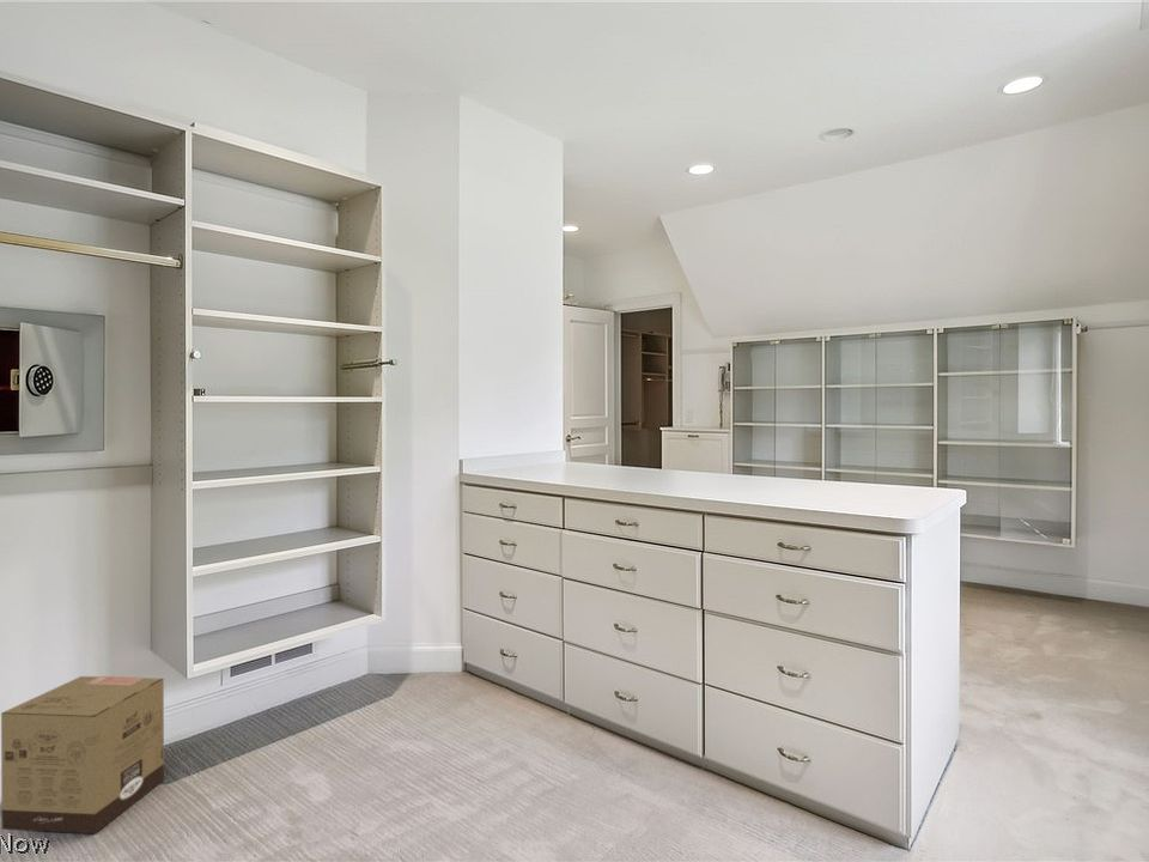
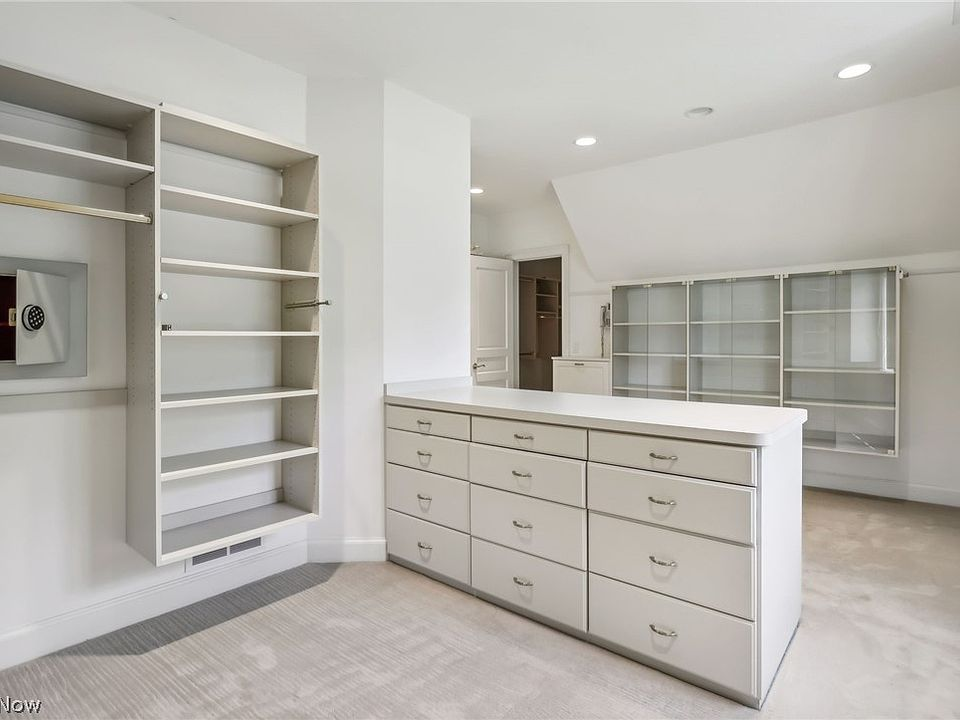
- cardboard box (87, 748)
